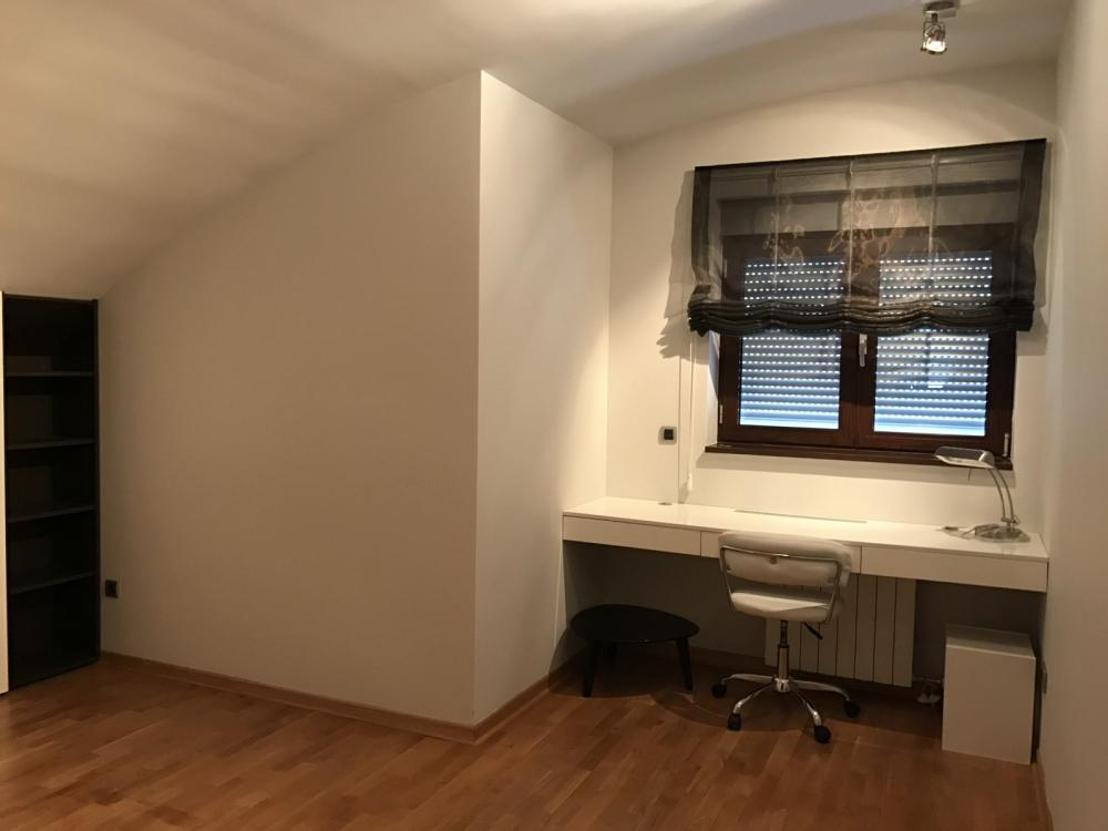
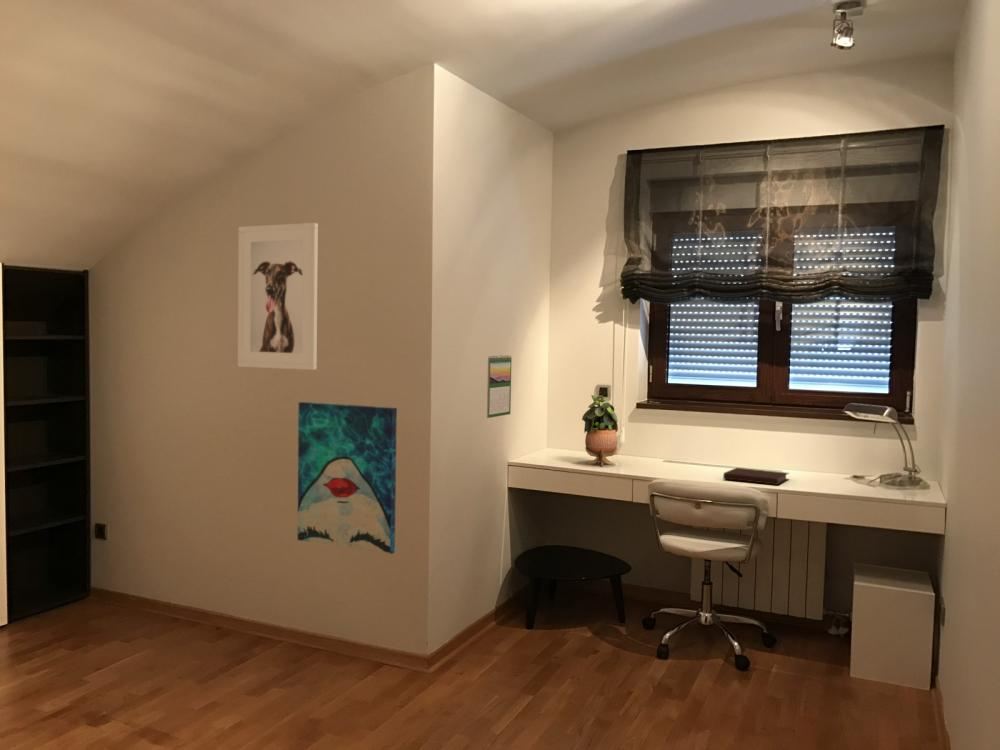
+ potted plant (600, 429)
+ notebook (756, 476)
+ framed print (276, 296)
+ calendar (499, 385)
+ wall art (345, 475)
